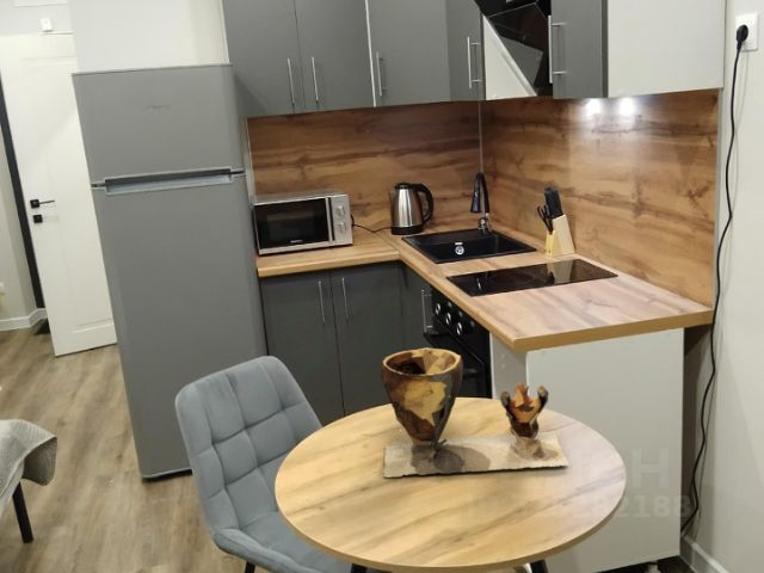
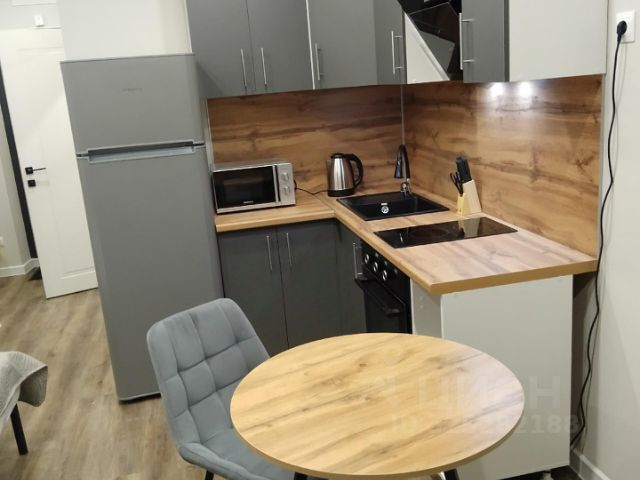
- clay pot (455, 399)
